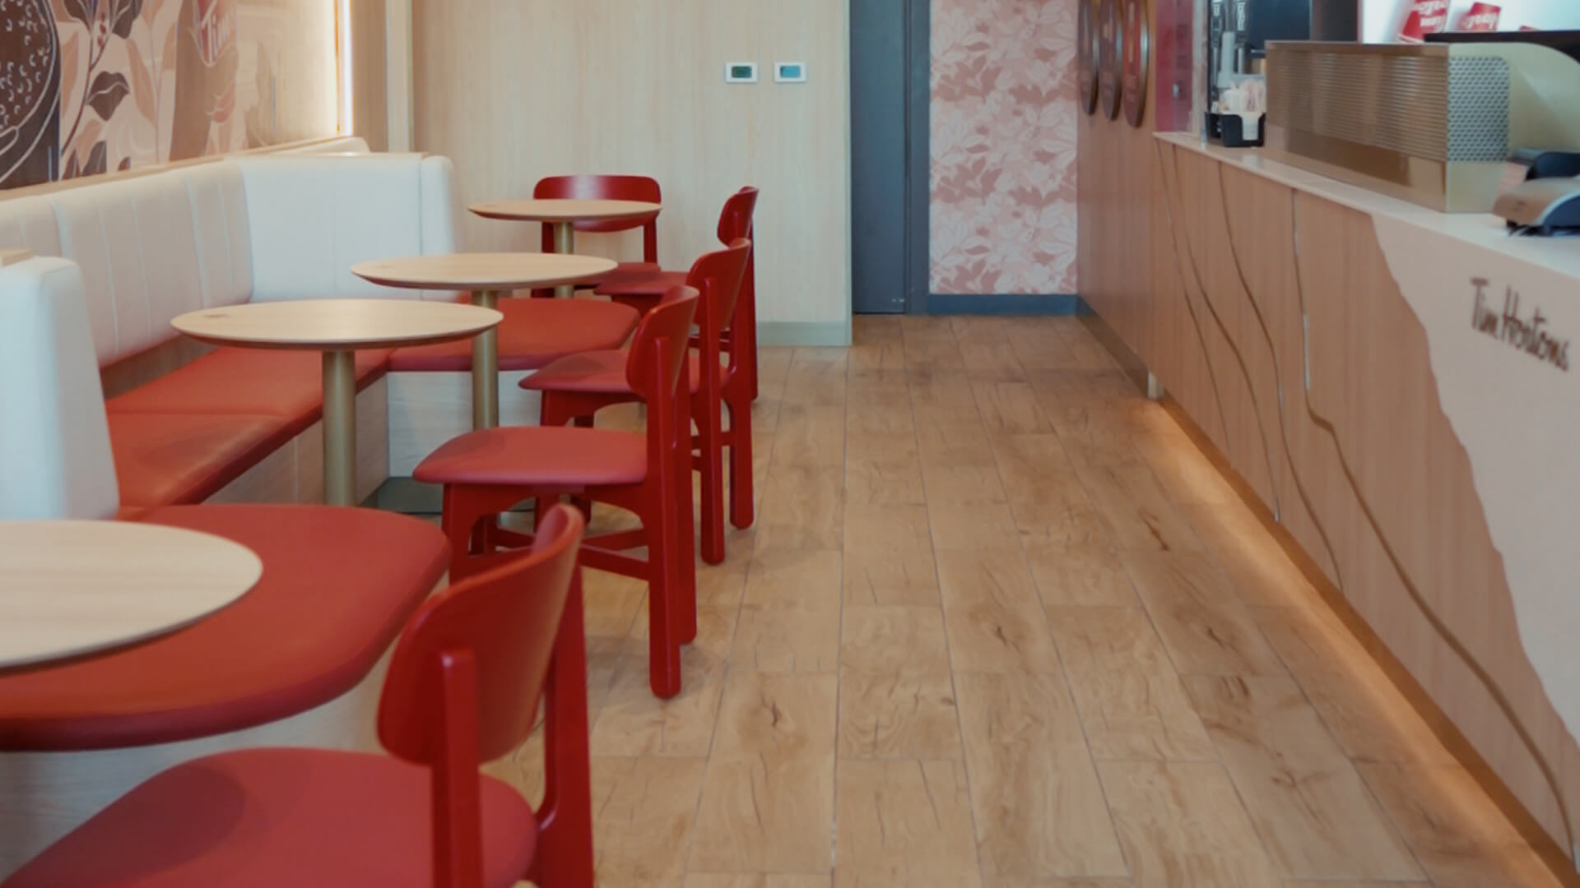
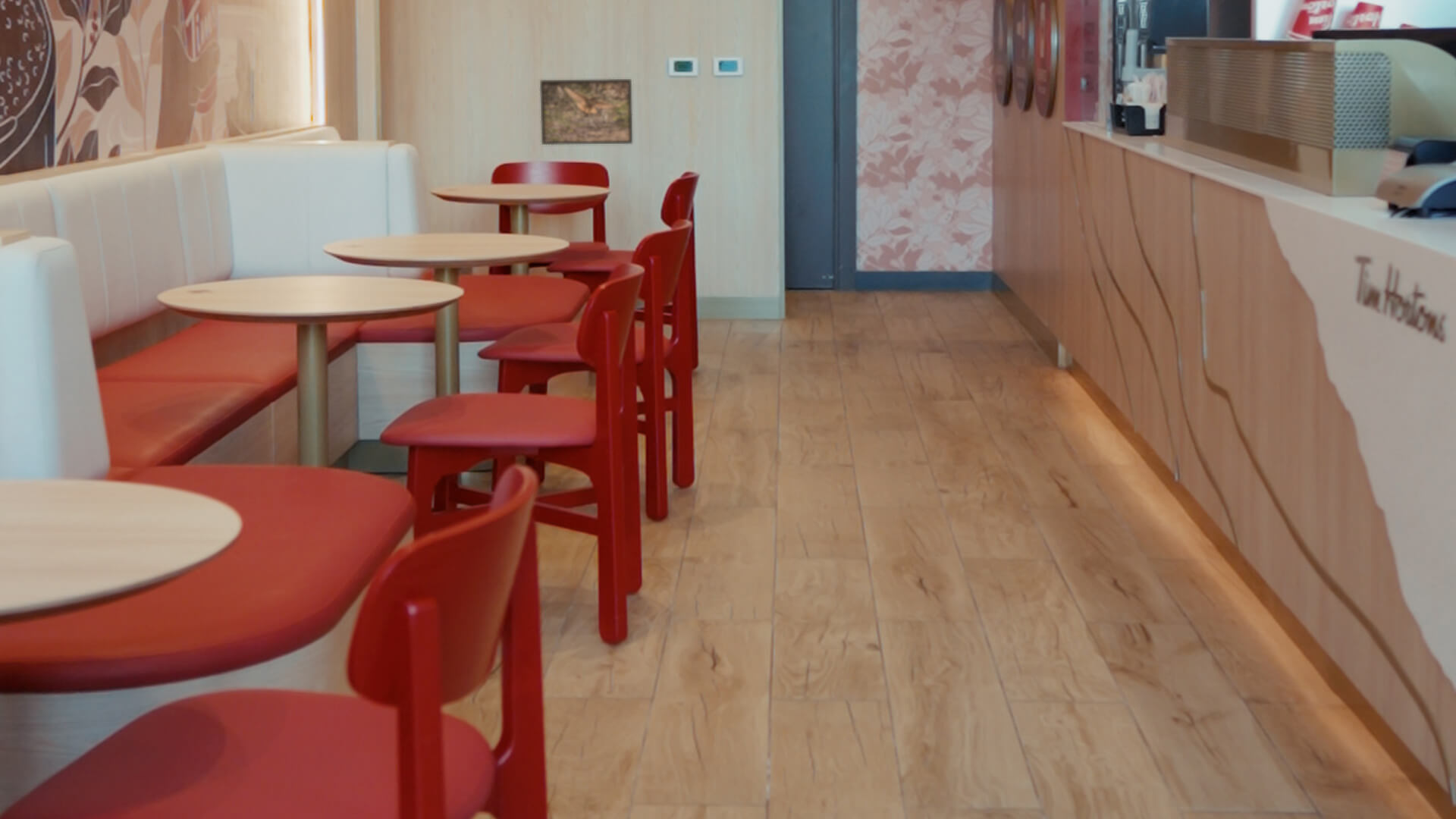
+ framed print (586, 111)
